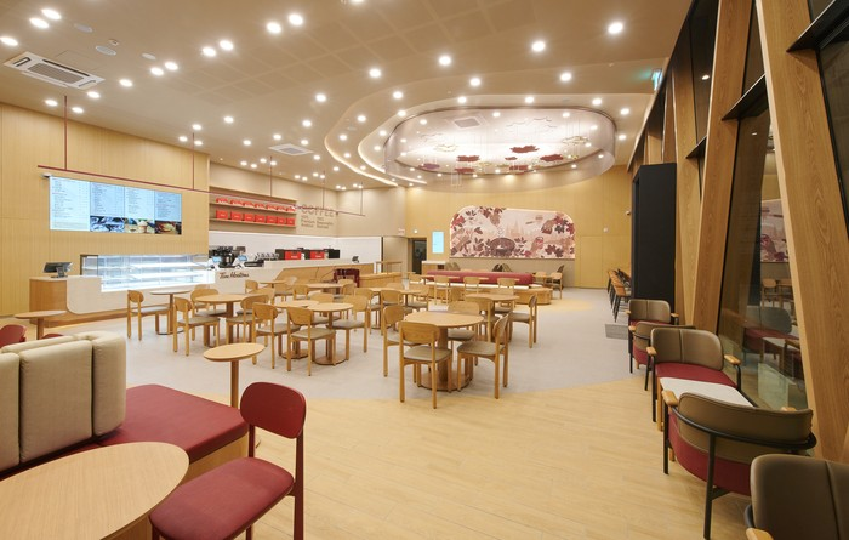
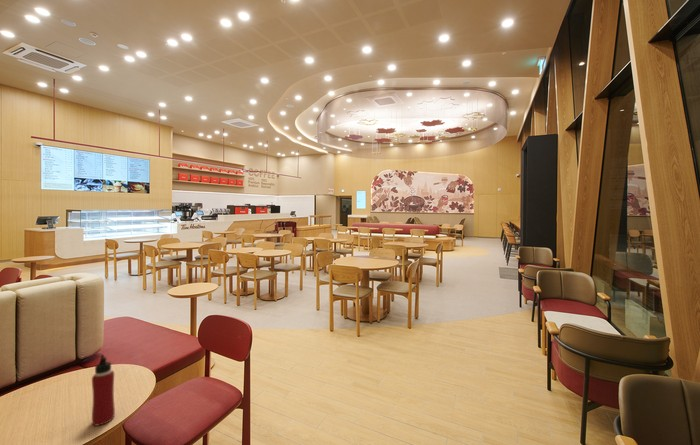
+ water bottle (103, 388)
